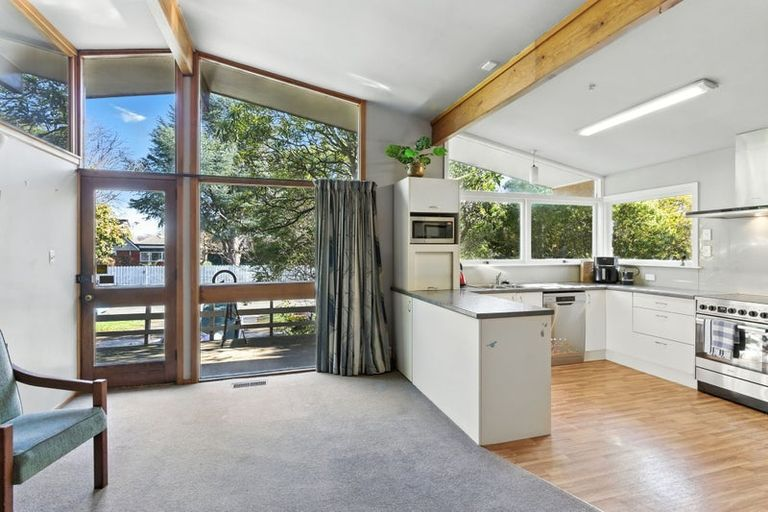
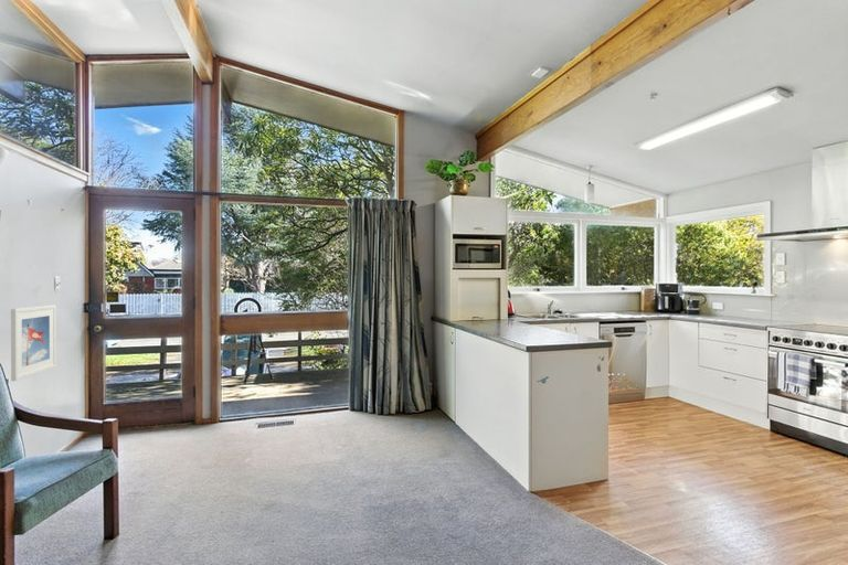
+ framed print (35, 340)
